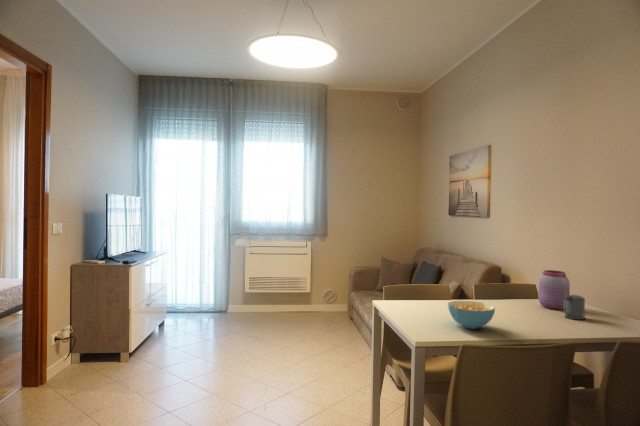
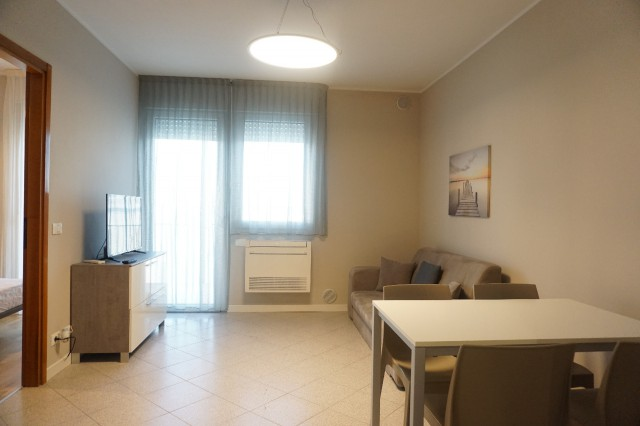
- cereal bowl (470, 316)
- beer stein (572, 304)
- jar (553, 289)
